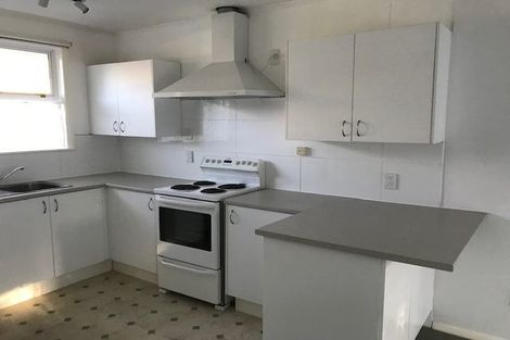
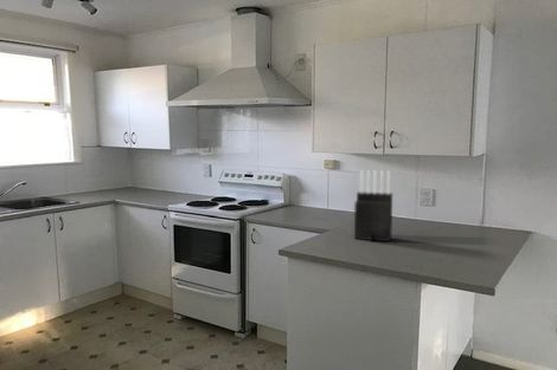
+ knife block (373, 205)
